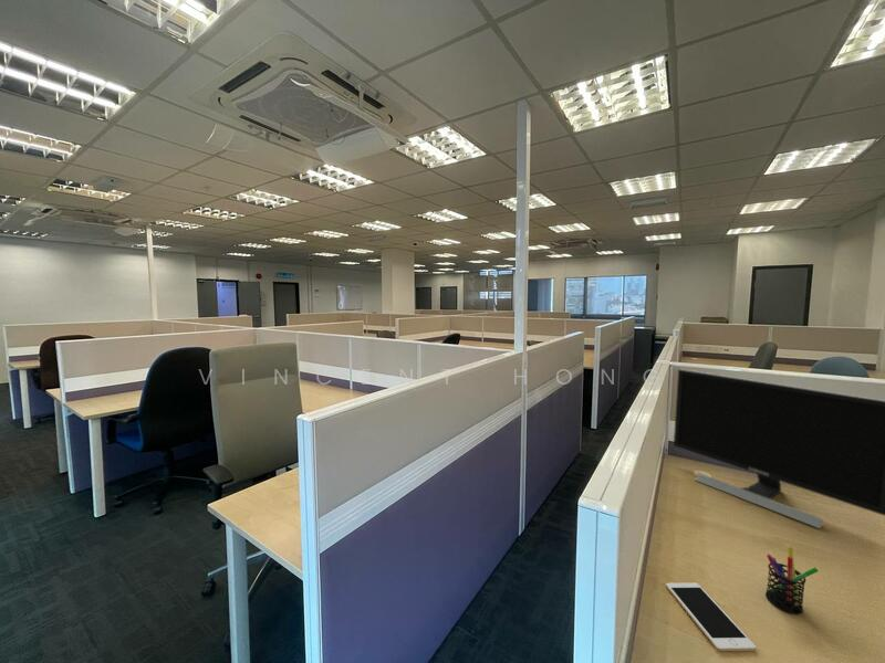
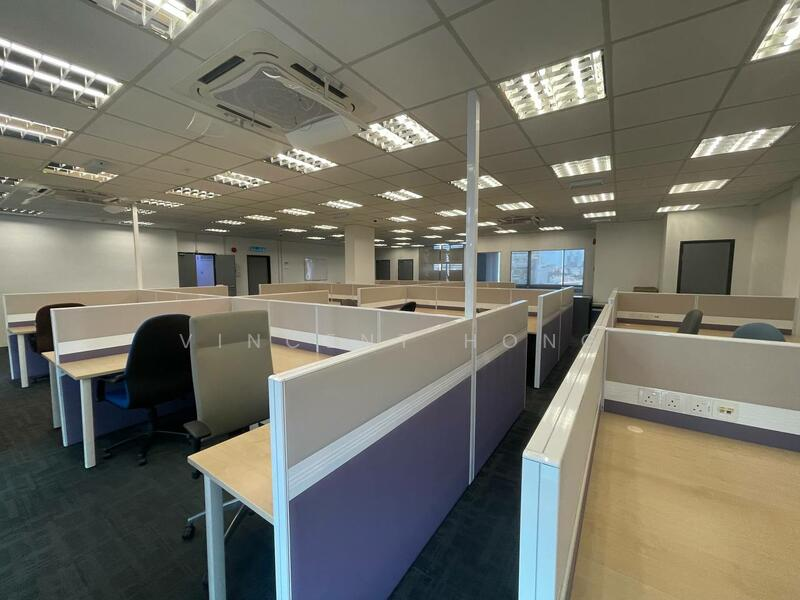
- monitor (764, 439)
- cell phone (706, 613)
- pen holder (790, 578)
